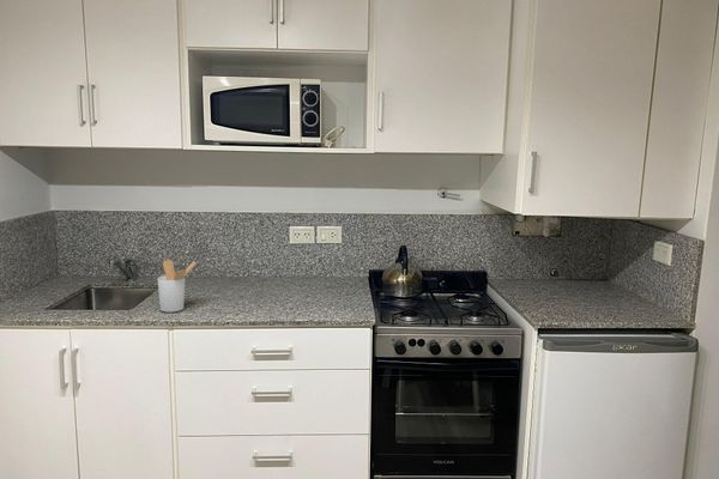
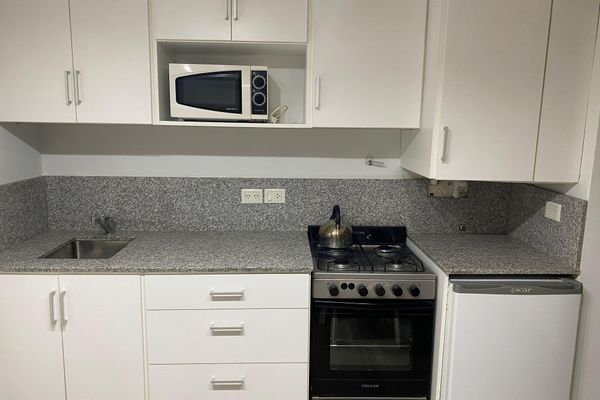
- utensil holder (179, 285)
